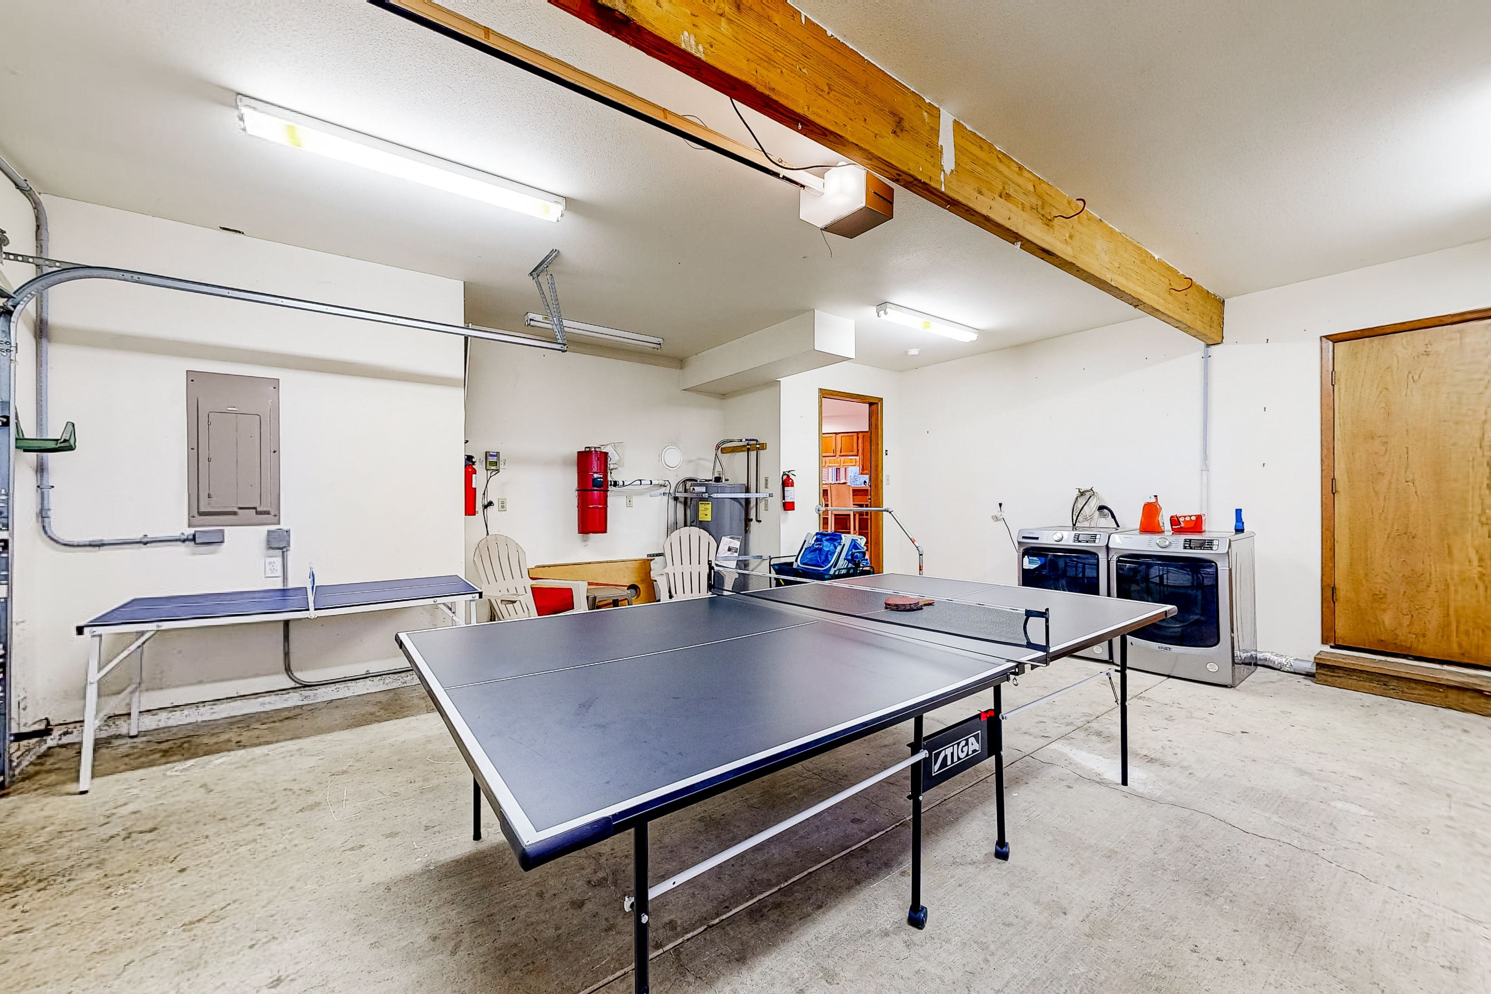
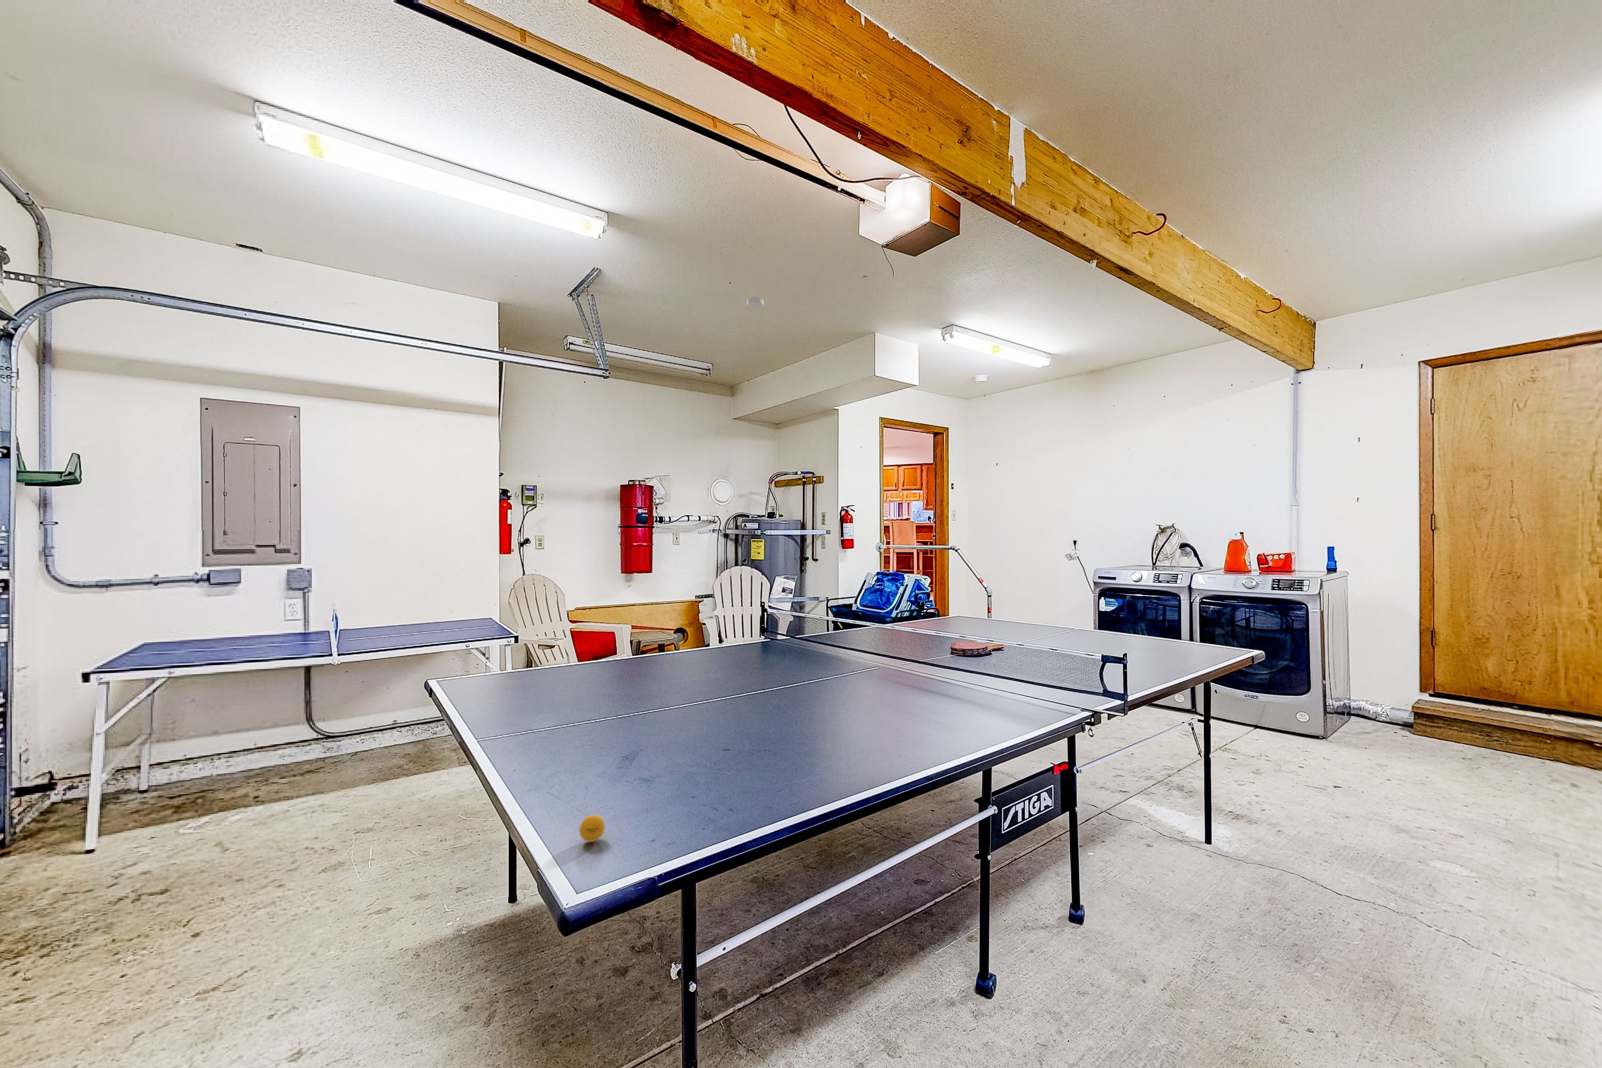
+ smoke detector (756, 302)
+ ping-pong ball (592, 828)
